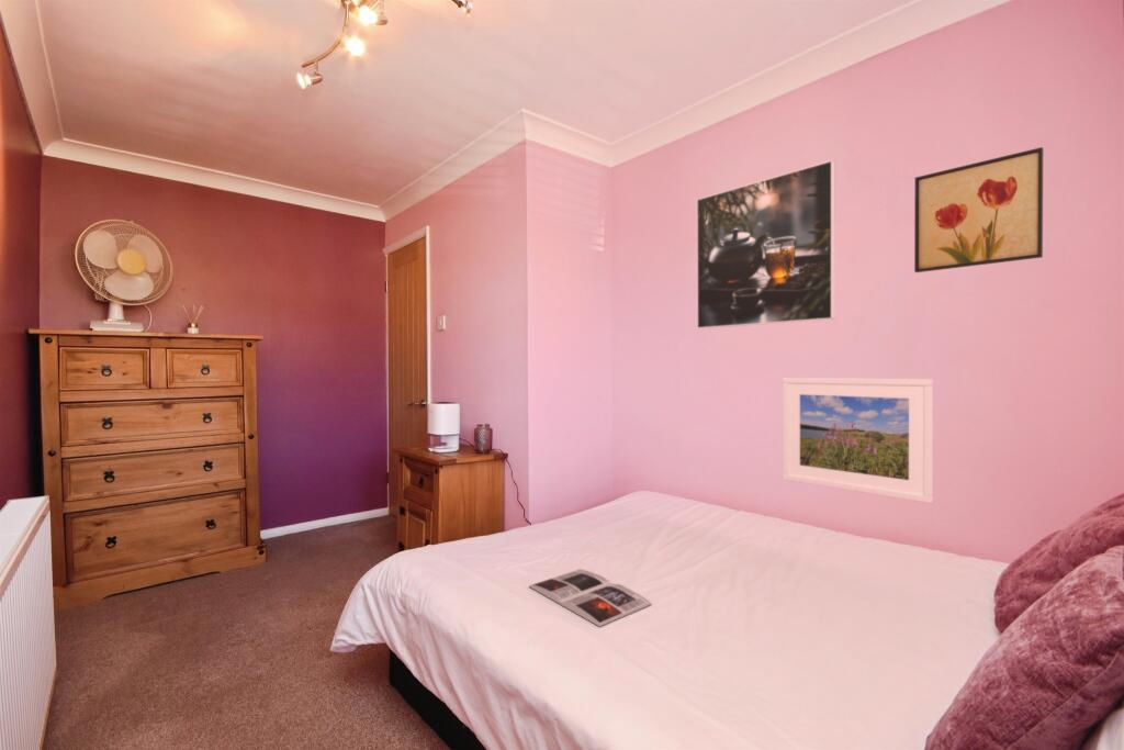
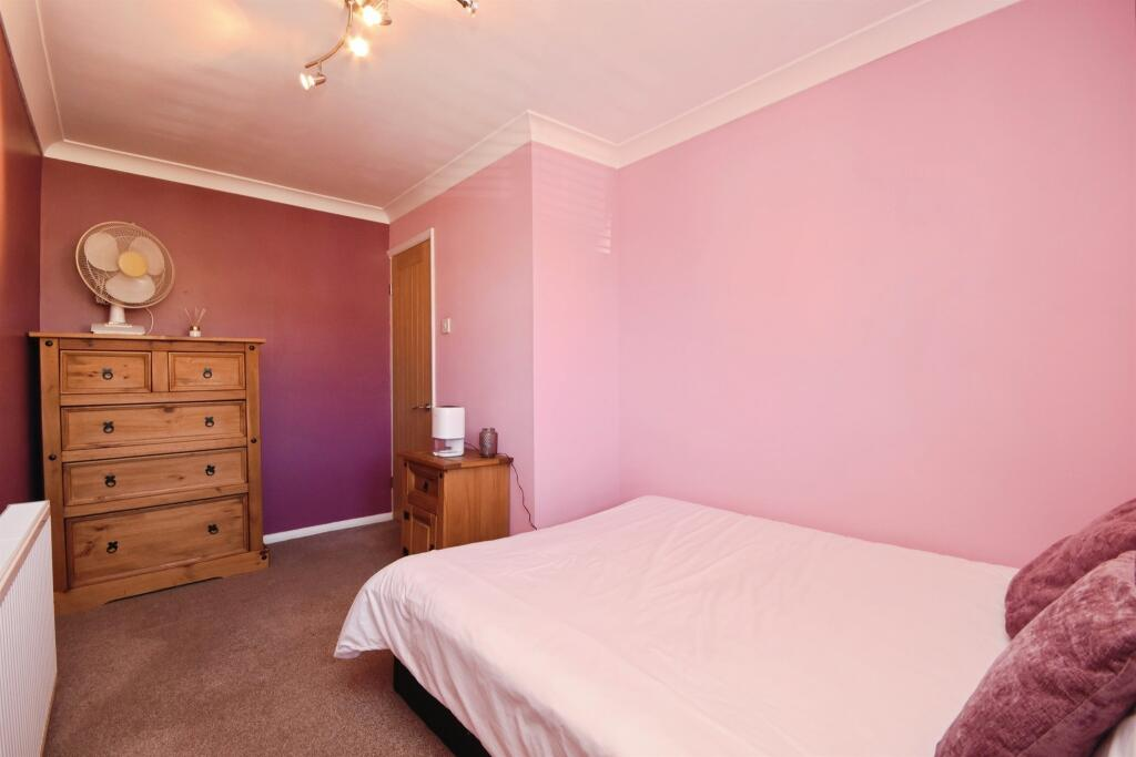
- wall art (975, 214)
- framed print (758, 253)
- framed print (851, 434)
- magazine (587, 592)
